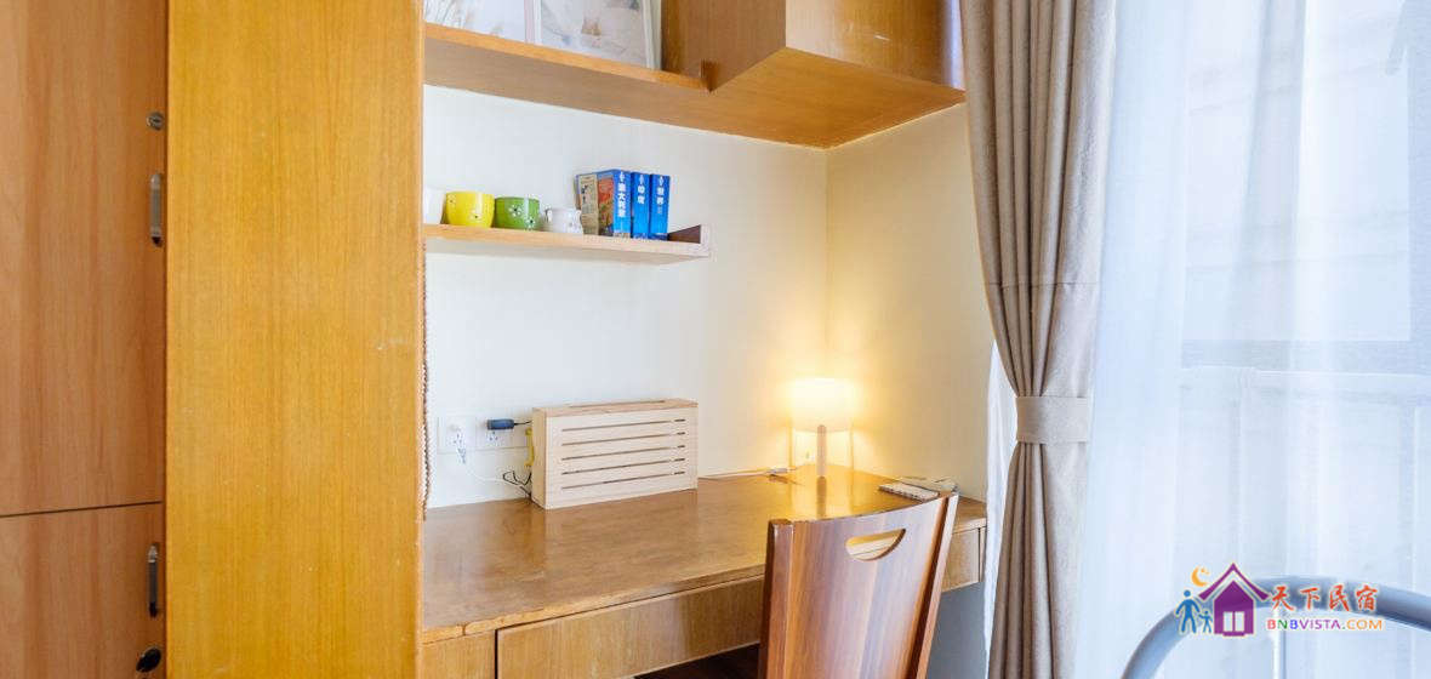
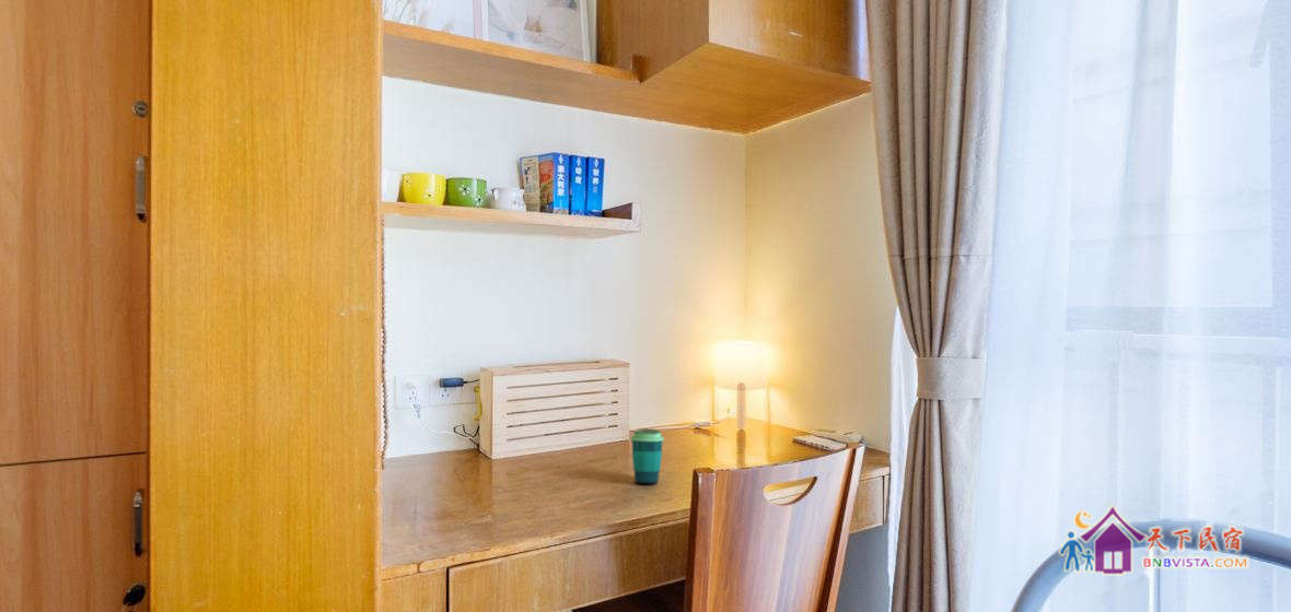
+ cup (647, 456)
